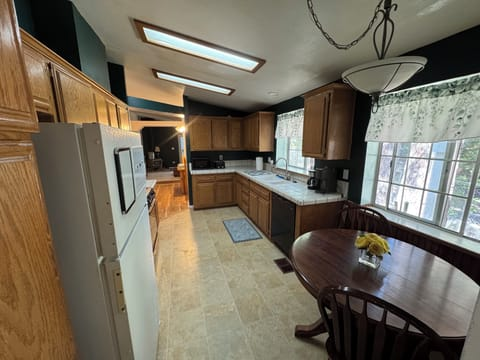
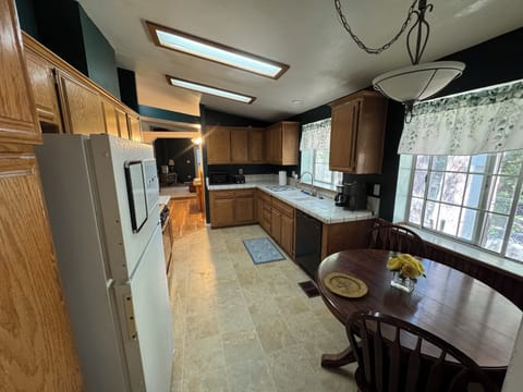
+ plate (344, 284)
